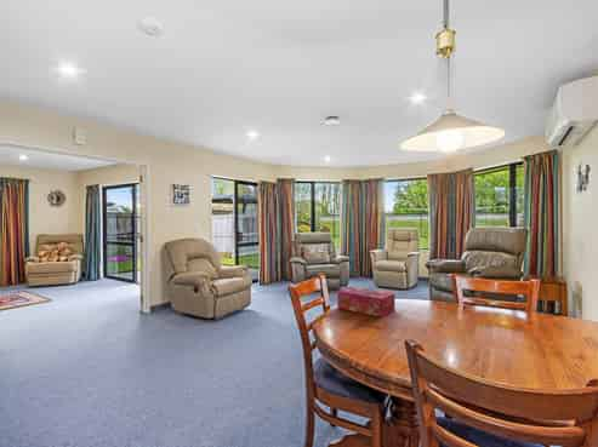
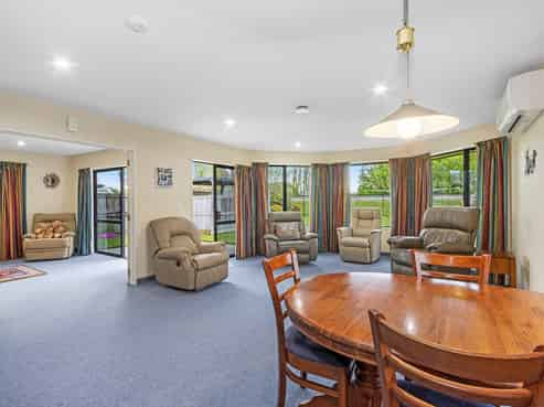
- tissue box (365, 300)
